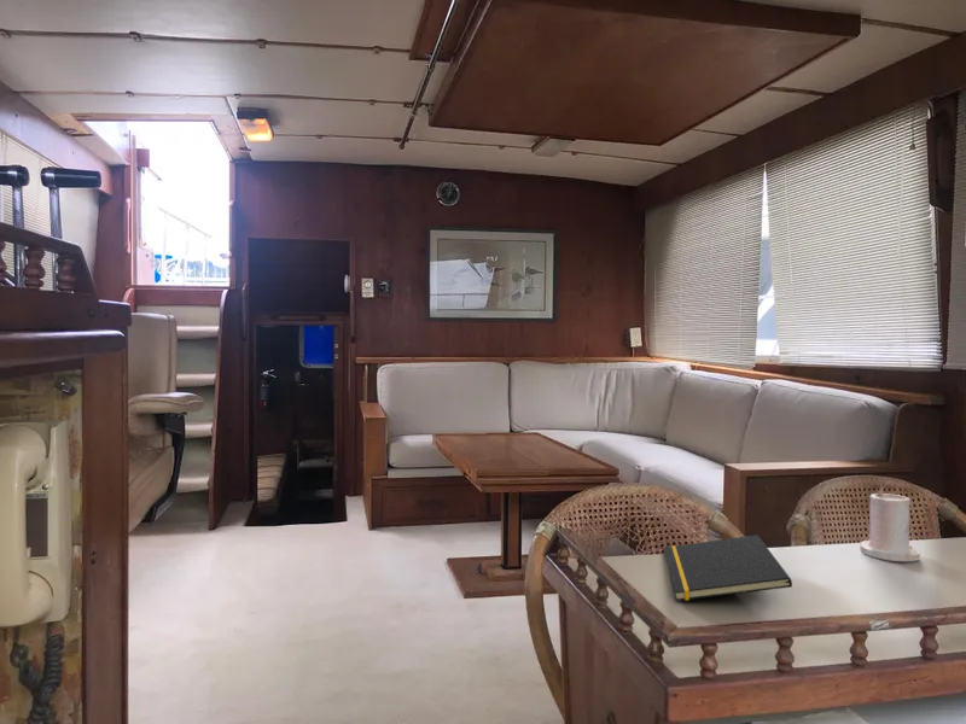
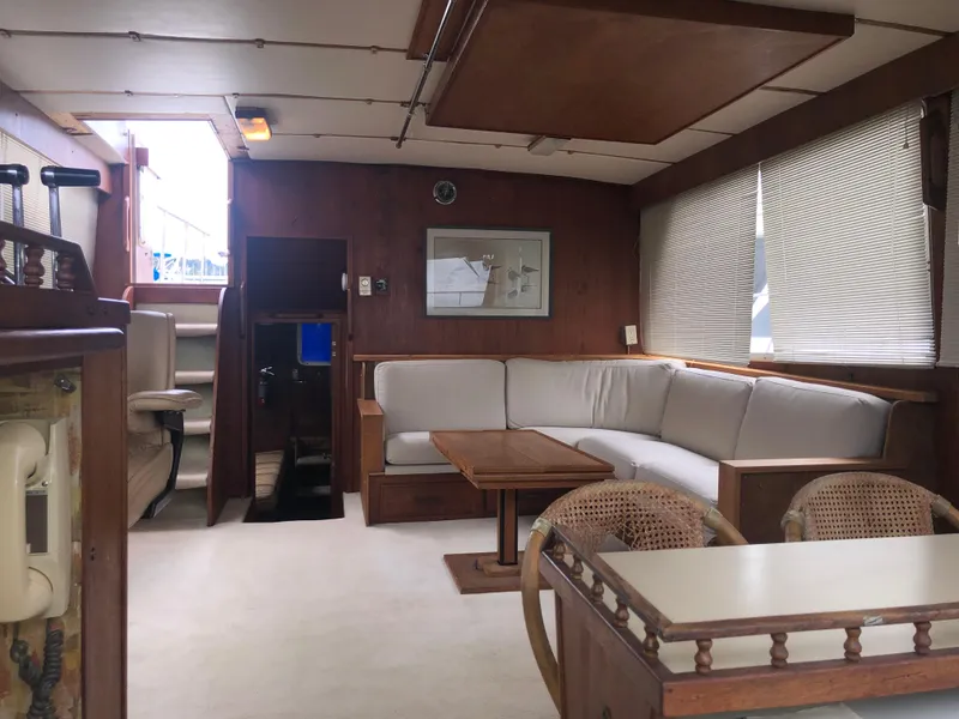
- candle (890, 521)
- notepad (720, 565)
